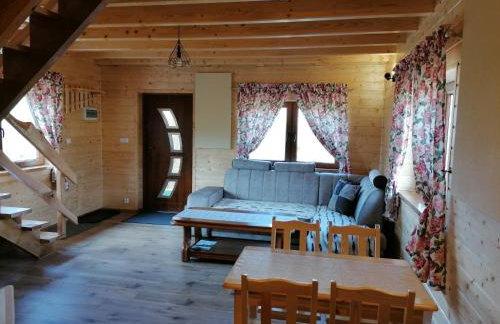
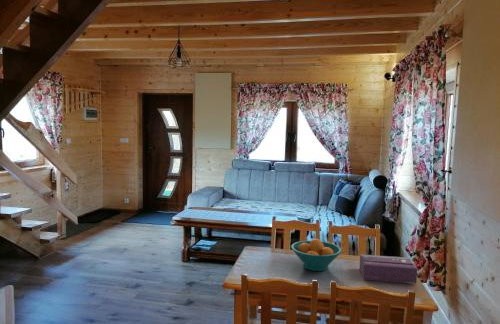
+ tissue box (386, 268)
+ fruit bowl (316, 253)
